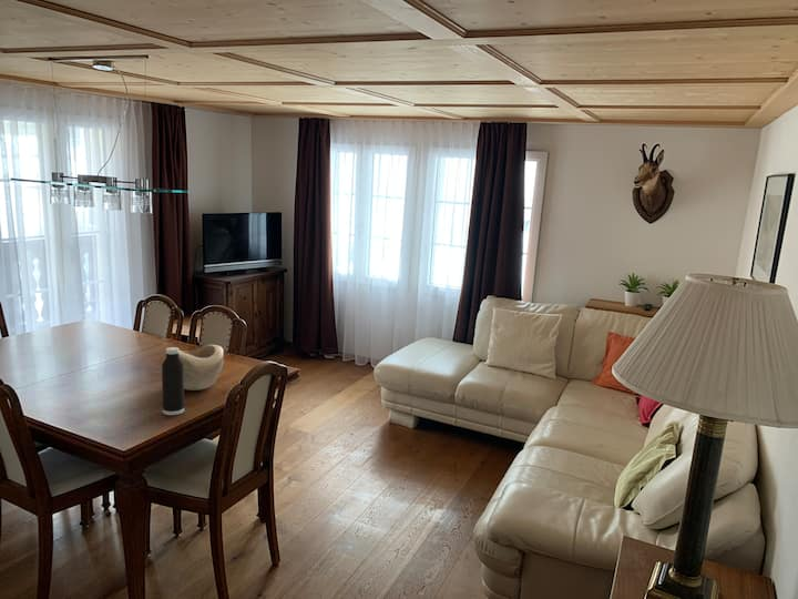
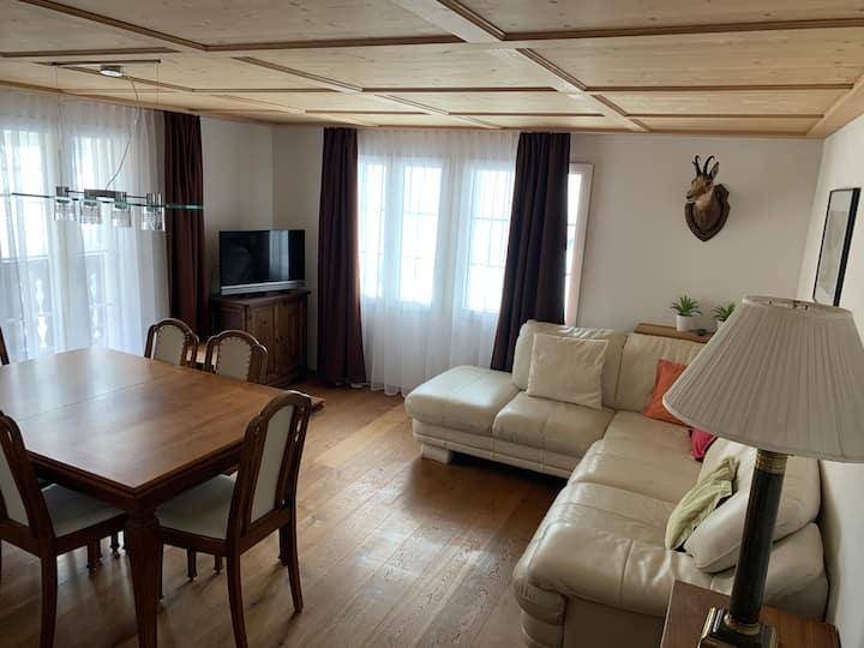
- decorative bowl (196, 366)
- water bottle (172, 380)
